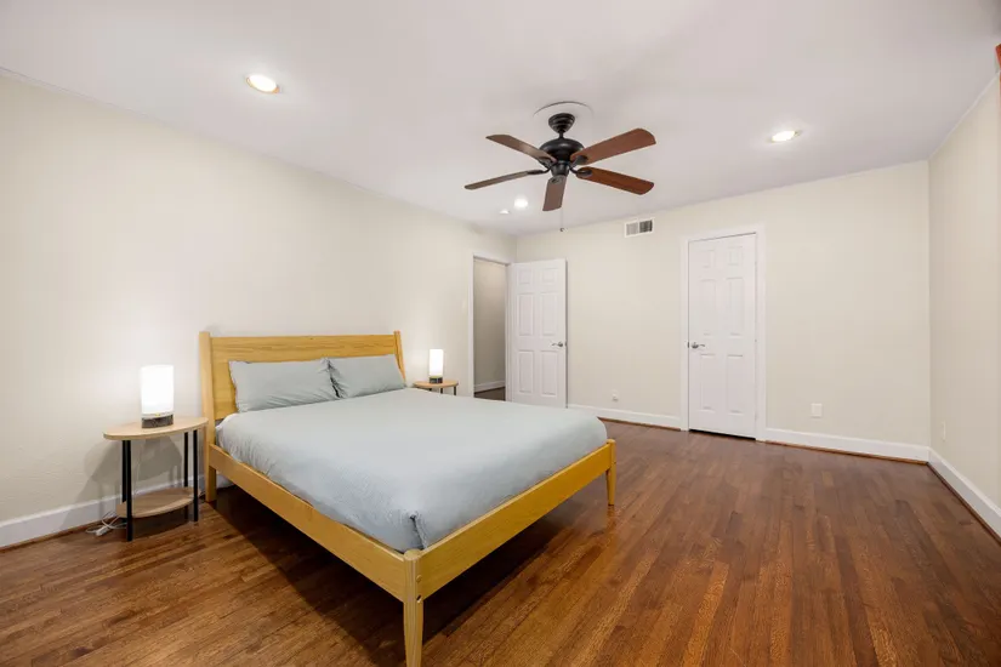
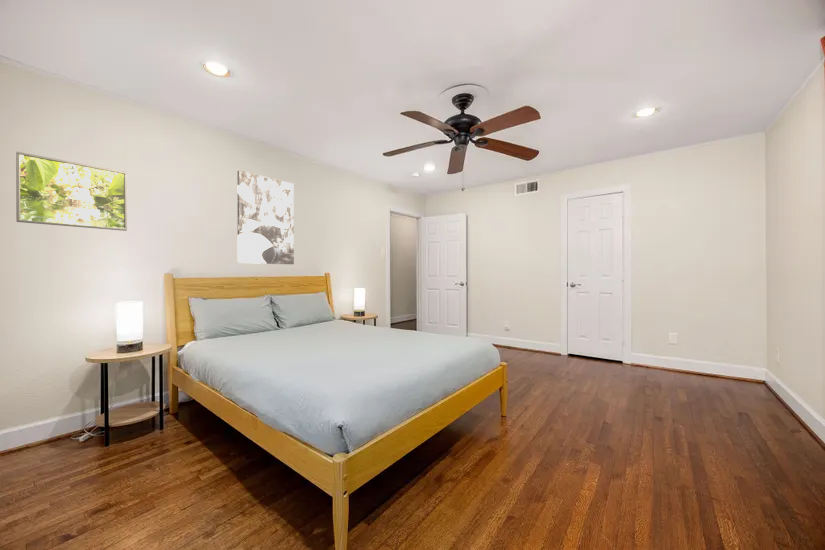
+ wall art (267, 220)
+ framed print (76, 194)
